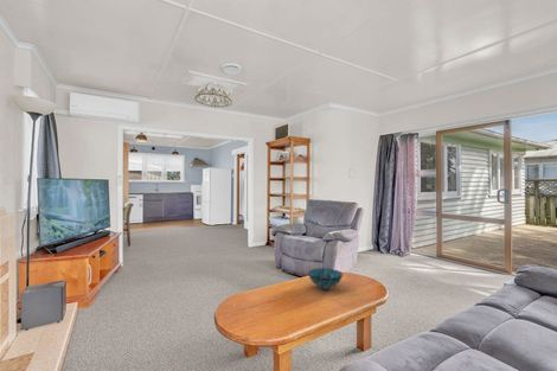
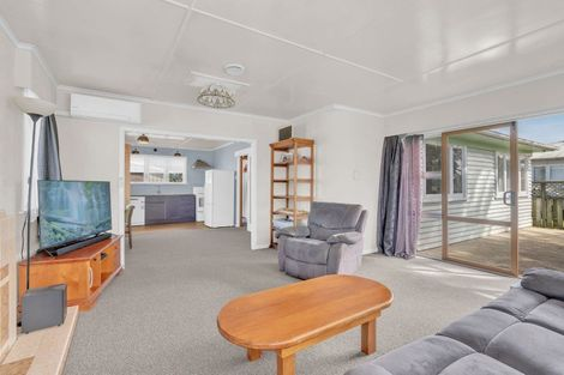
- decorative bowl (325, 280)
